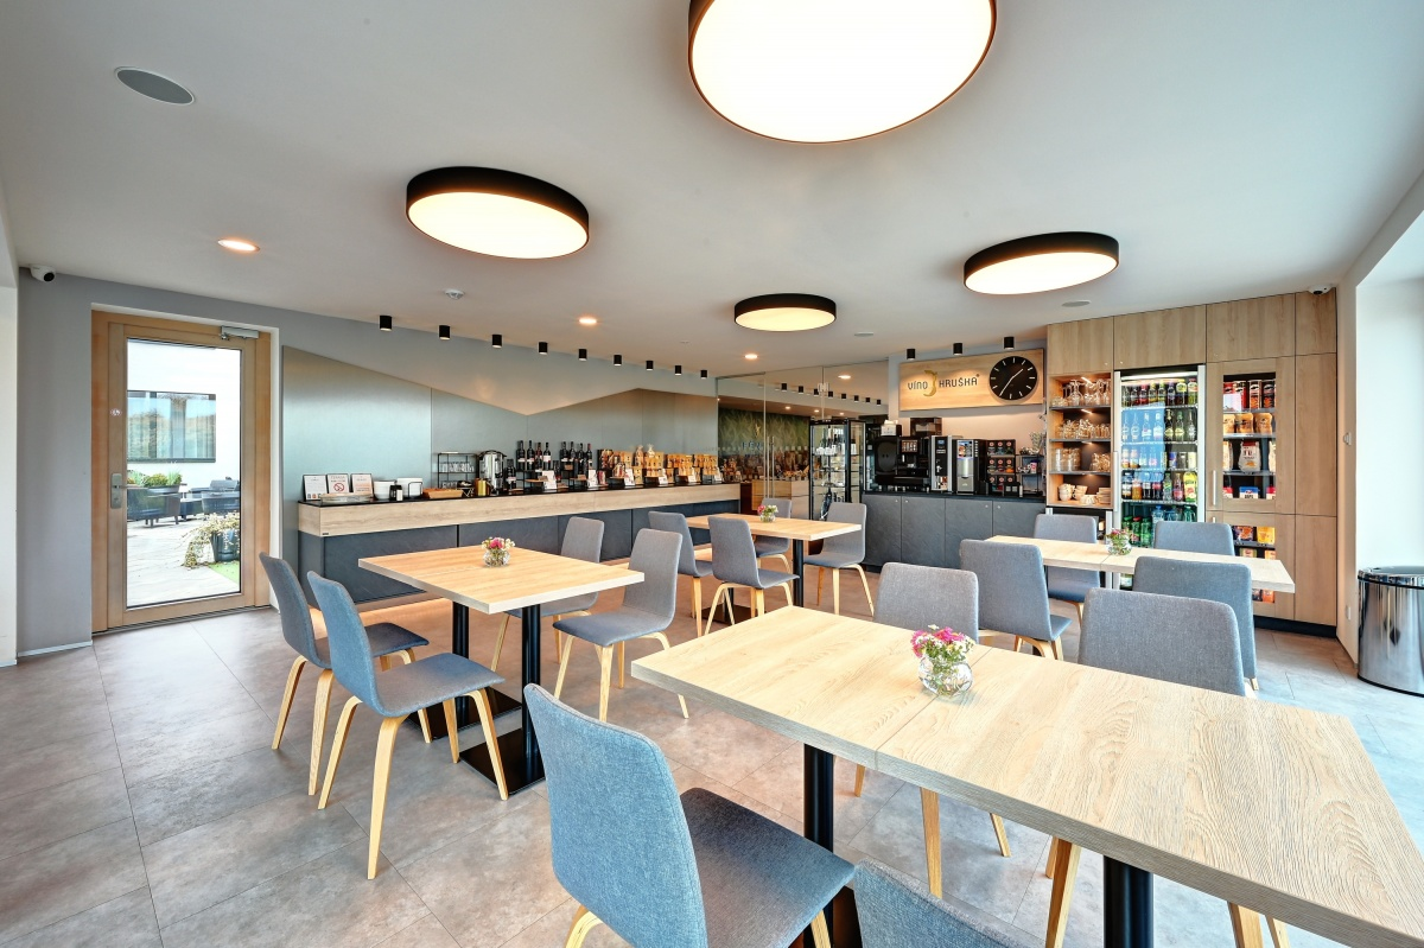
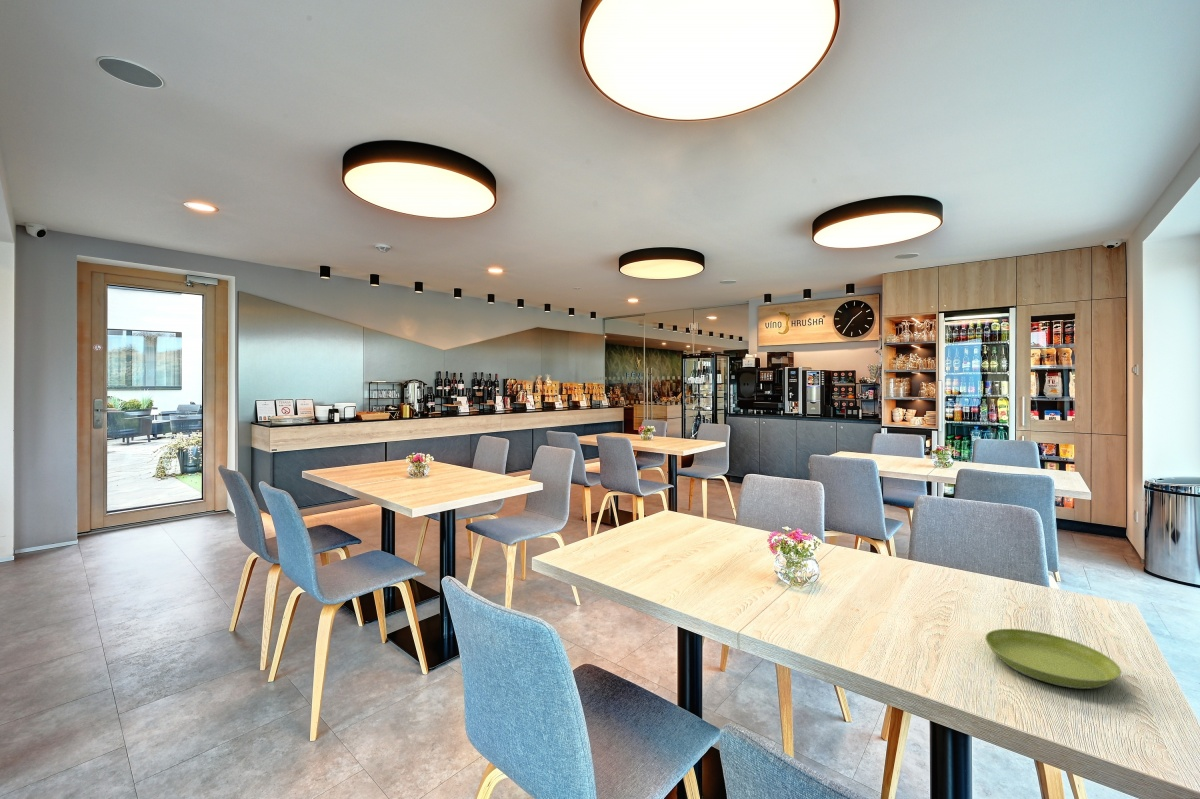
+ saucer (1048, 659)
